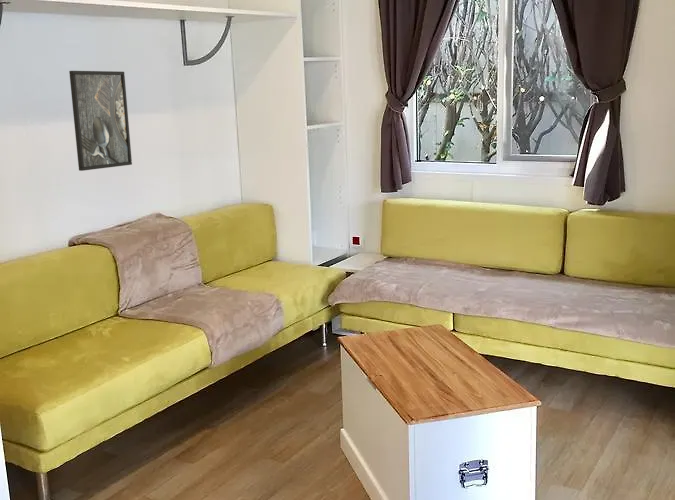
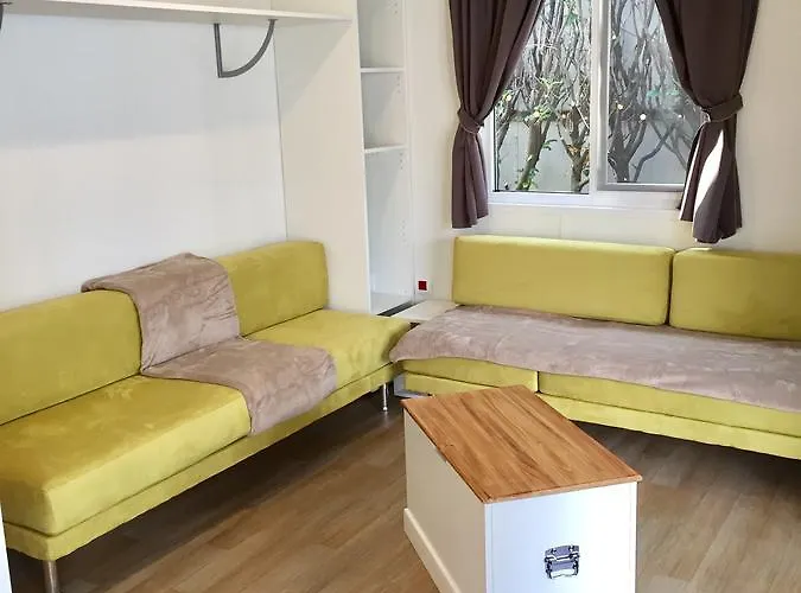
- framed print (102, 120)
